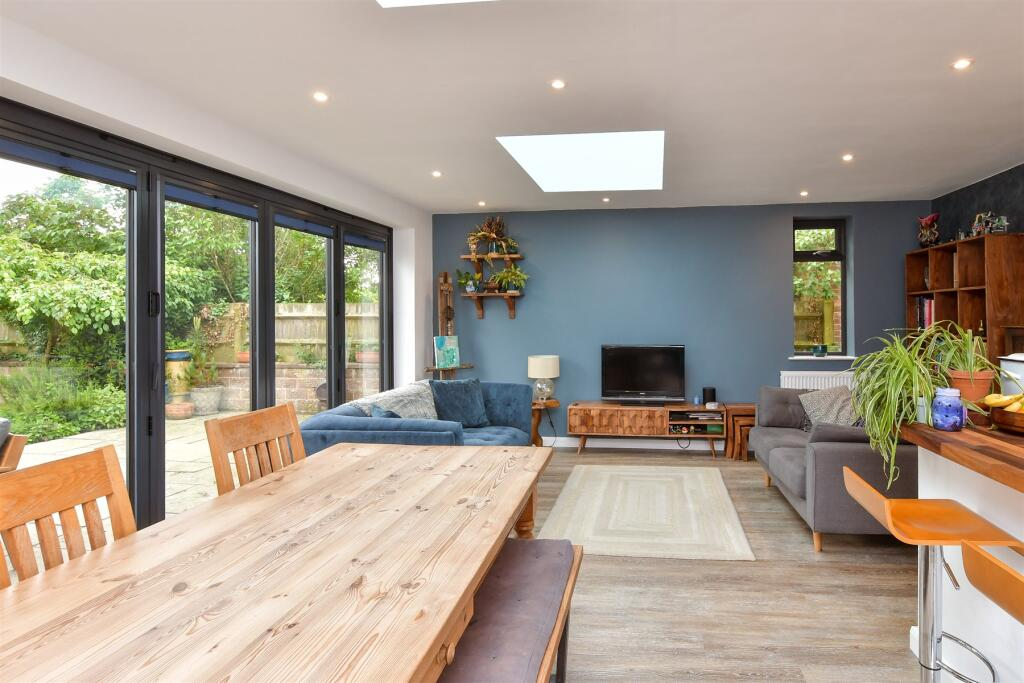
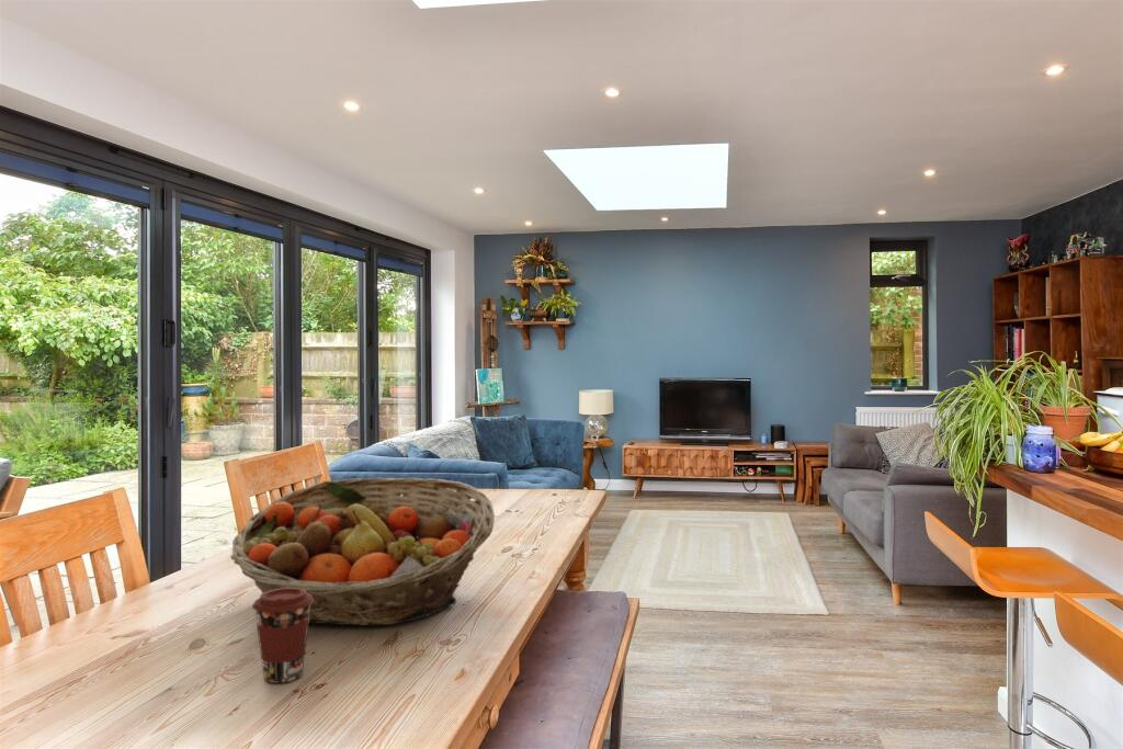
+ coffee cup (283, 634)
+ fruit basket (366, 544)
